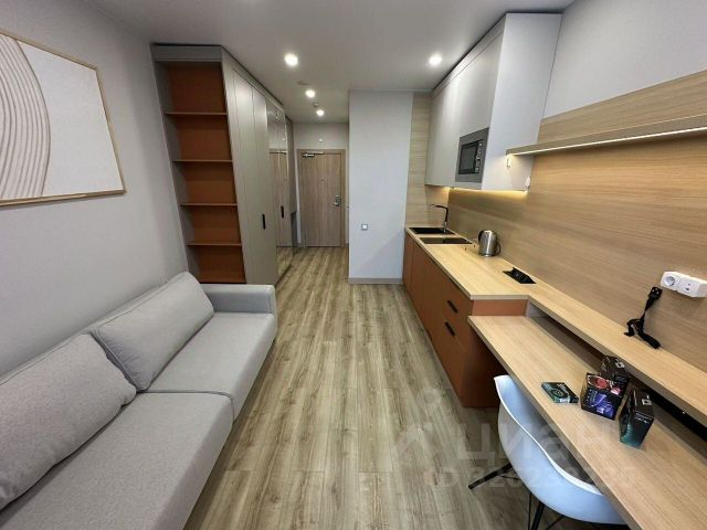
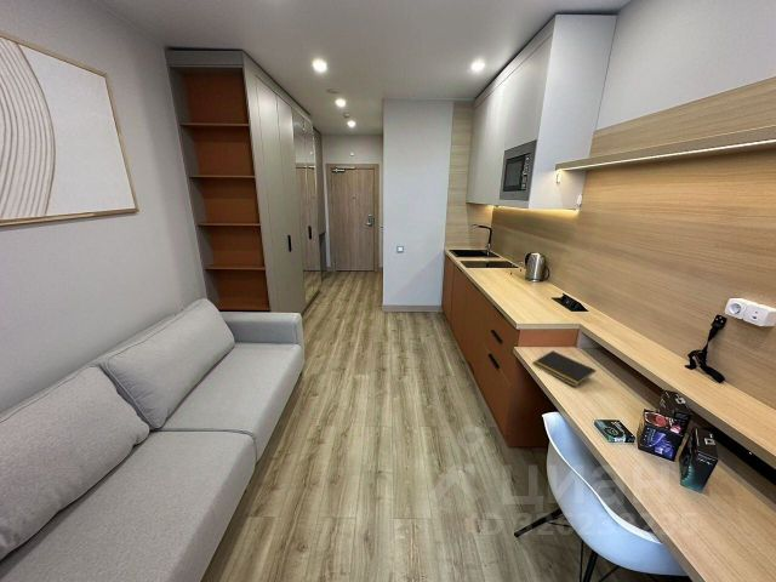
+ notepad (563, 366)
